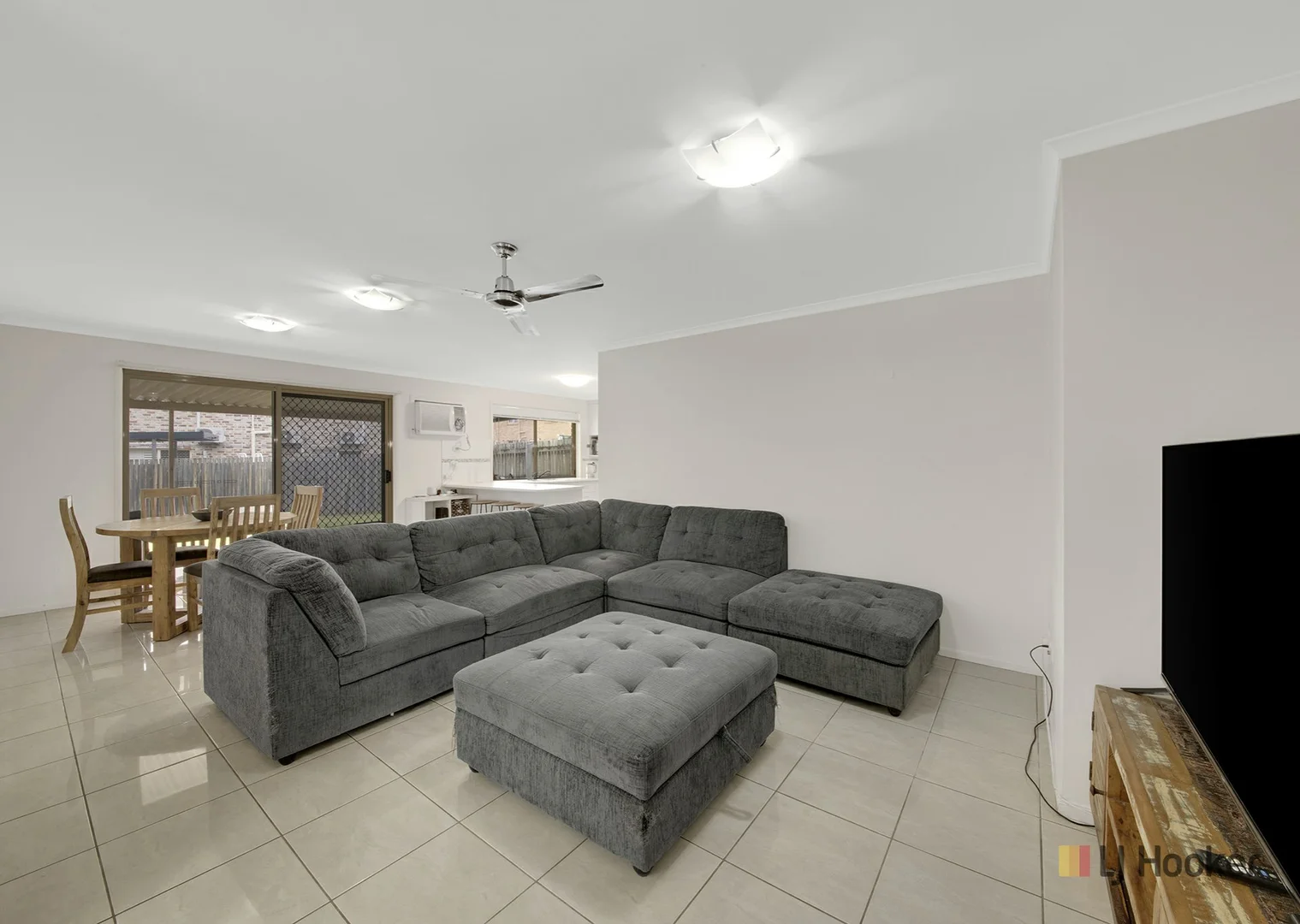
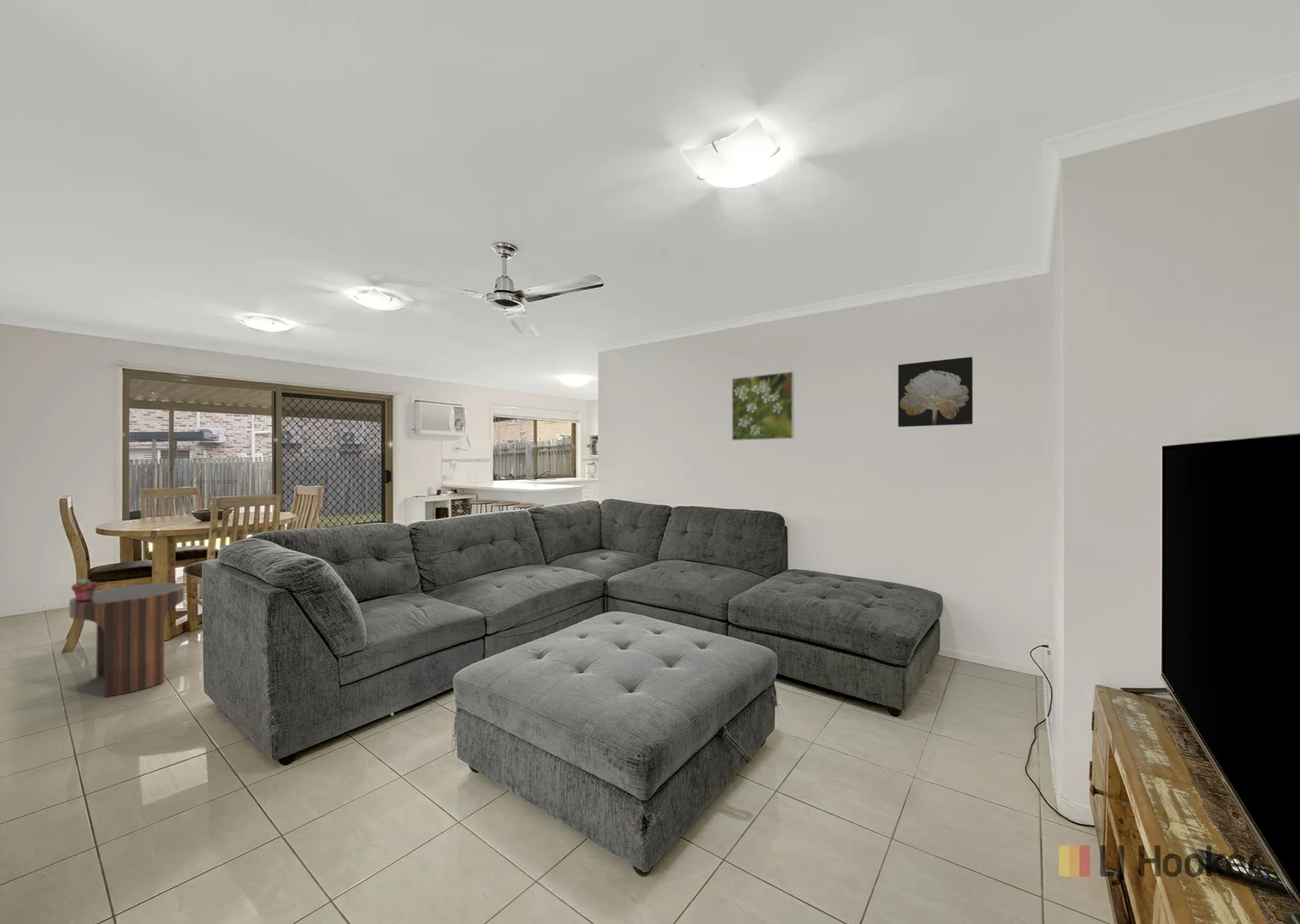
+ potted succulent (84, 588)
+ wall art (934, 393)
+ side table (129, 636)
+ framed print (762, 407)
